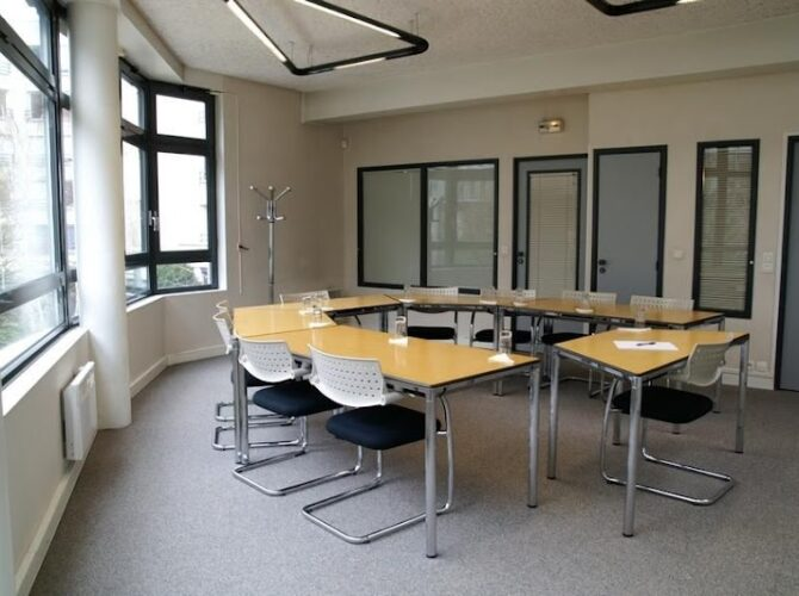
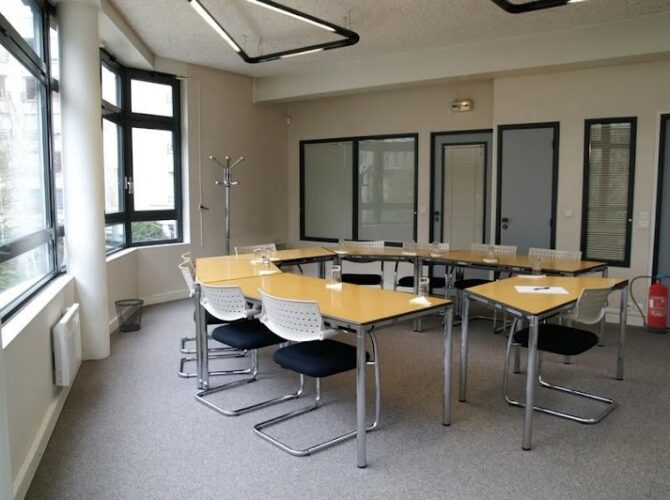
+ wastebasket (130, 315)
+ fire extinguisher (652, 300)
